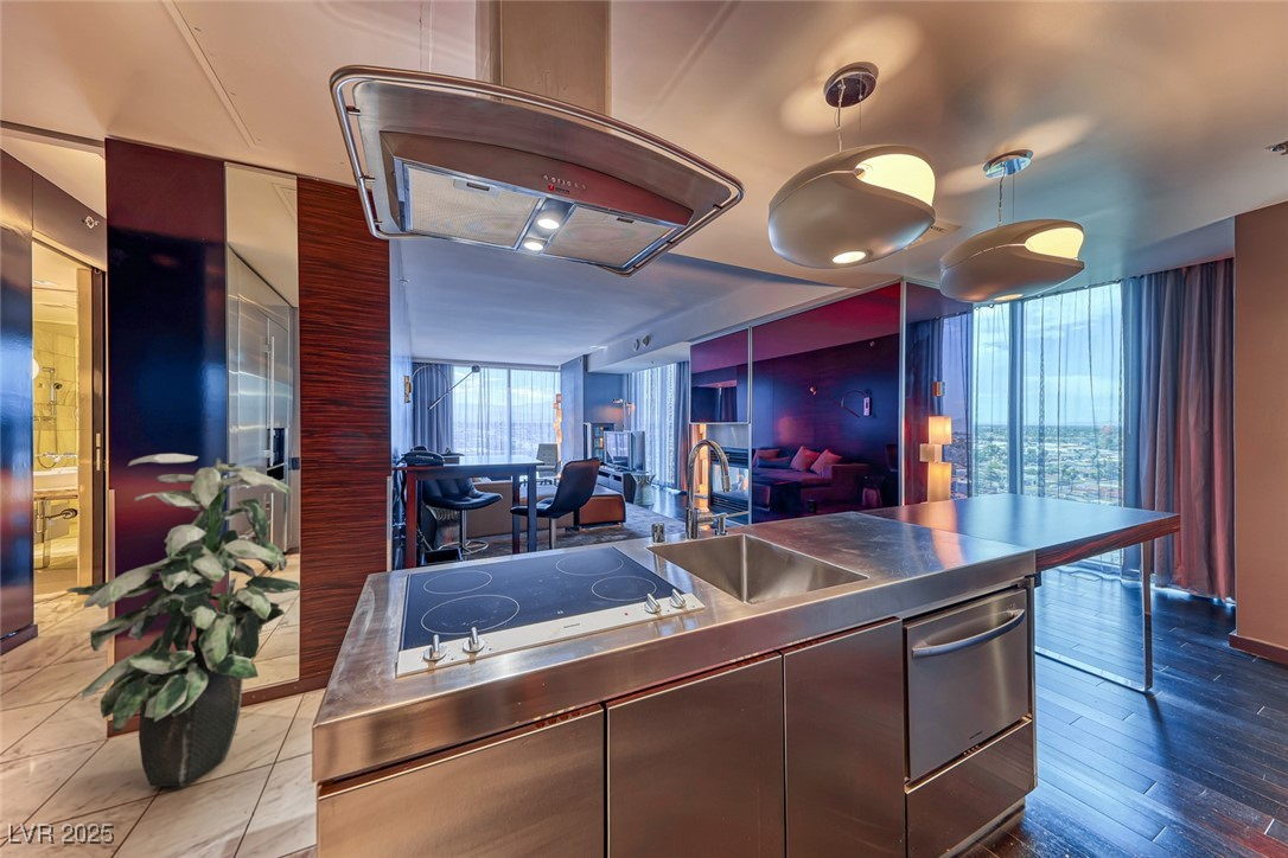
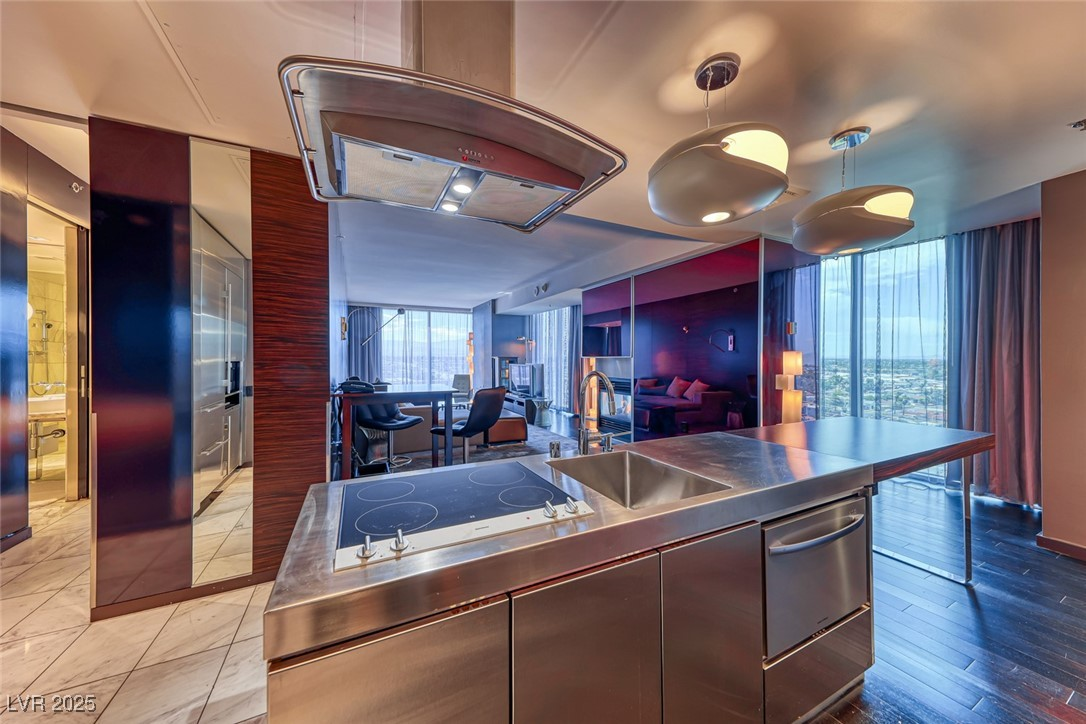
- indoor plant (192, 608)
